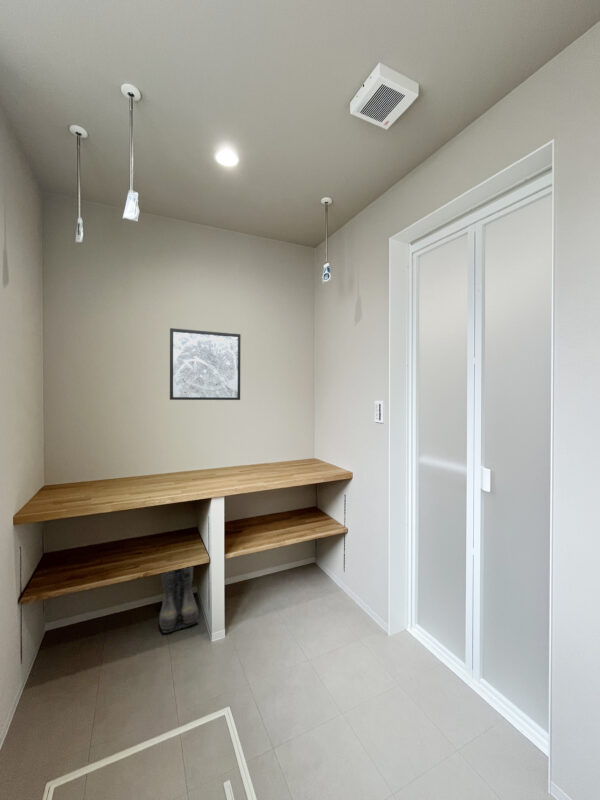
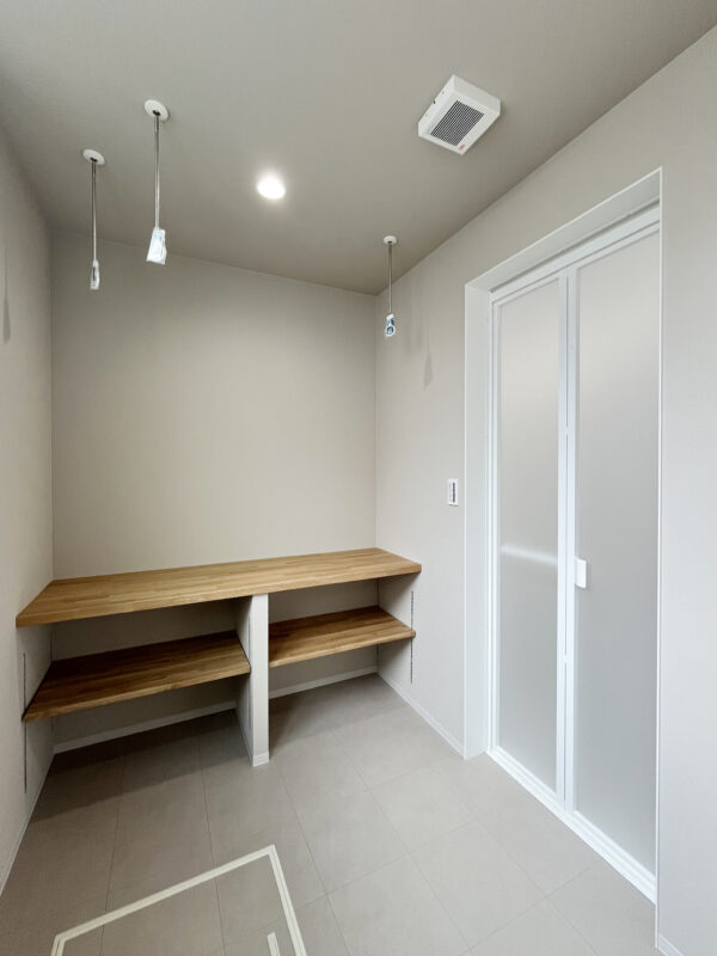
- boots (178, 591)
- wall art (206, 365)
